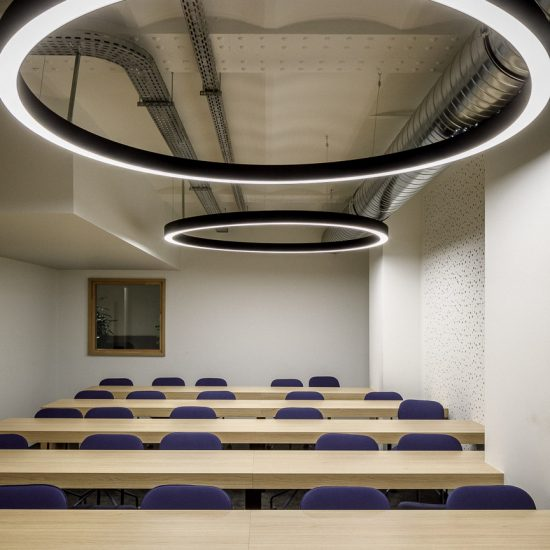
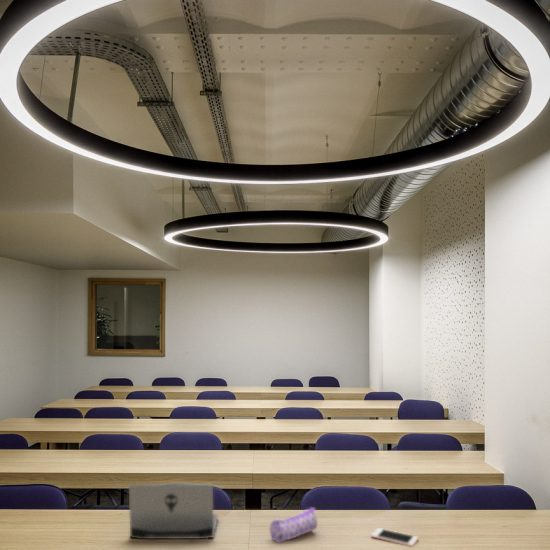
+ pencil case (293, 524)
+ cell phone (394, 537)
+ laptop computer (175, 502)
